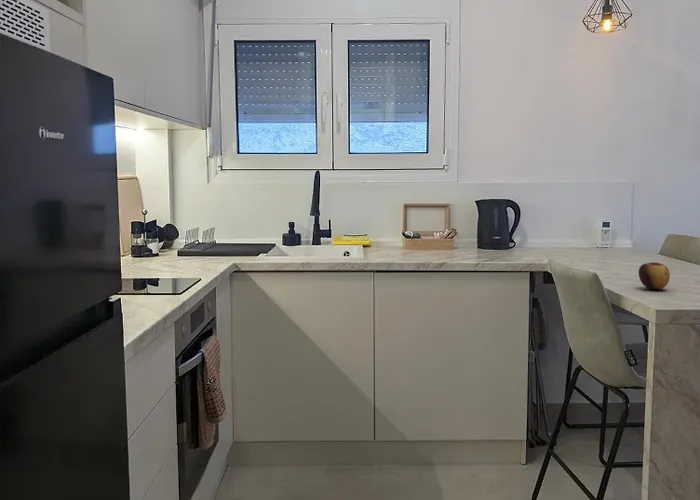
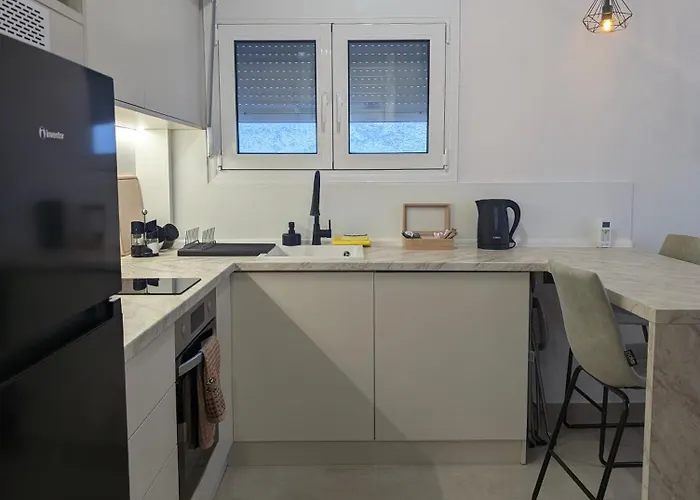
- apple (653, 276)
